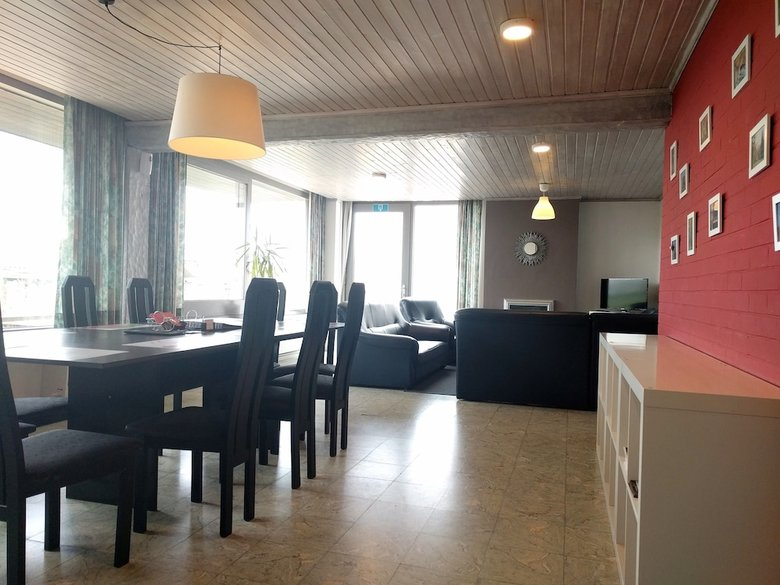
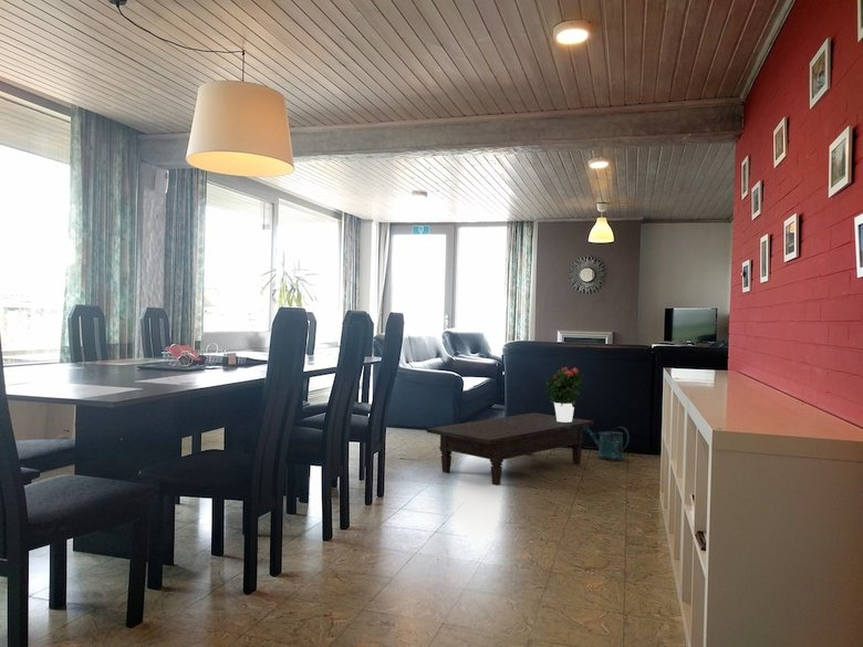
+ potted flower (565, 394)
+ coffee table (513, 446)
+ watering can (603, 440)
